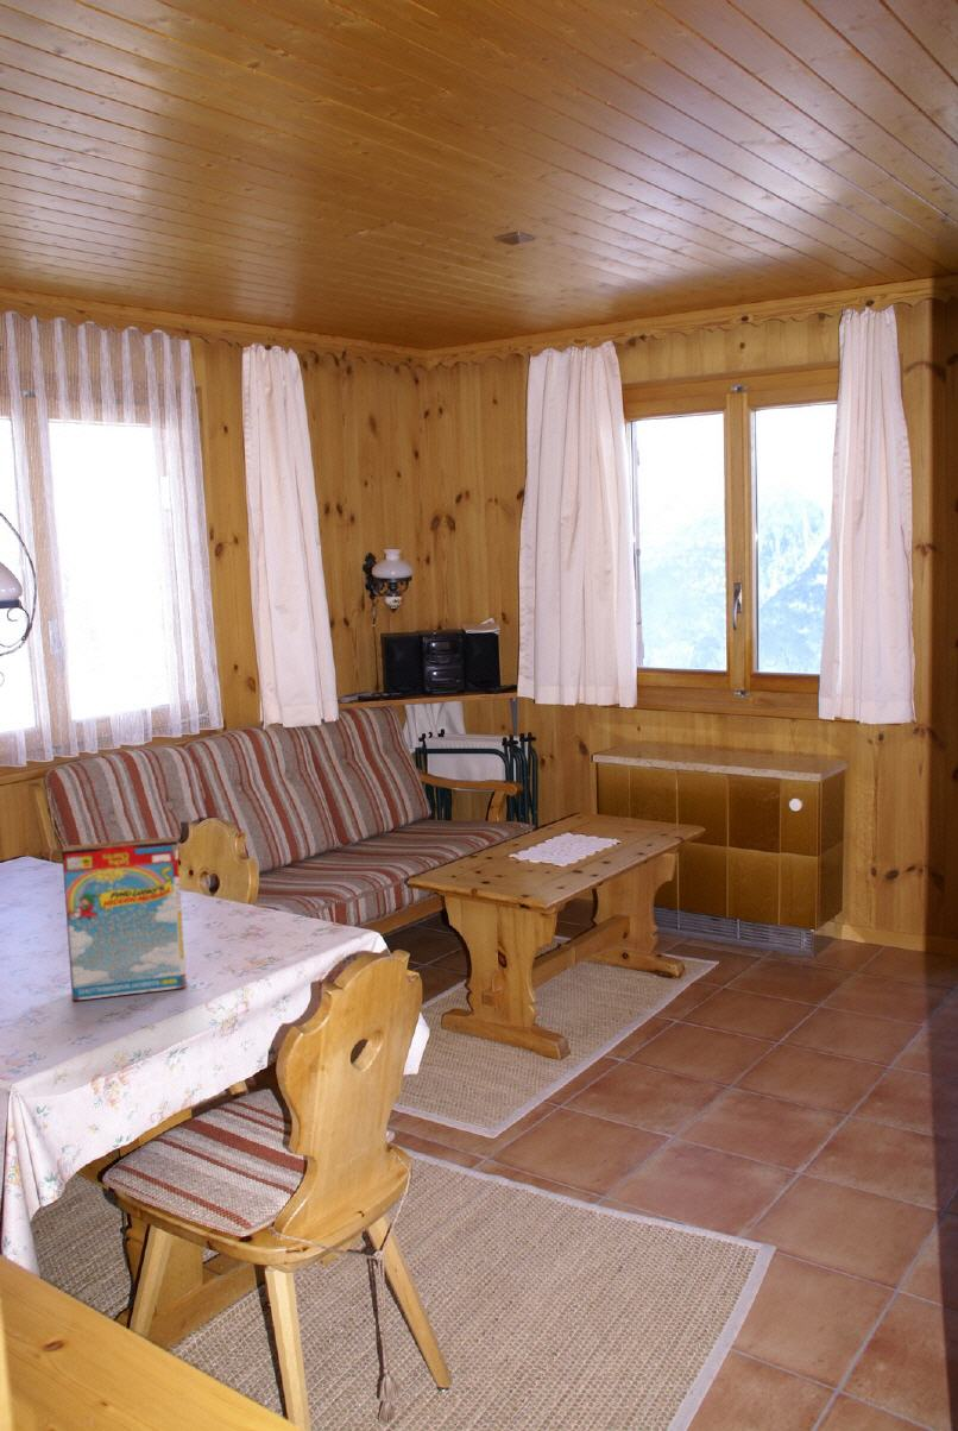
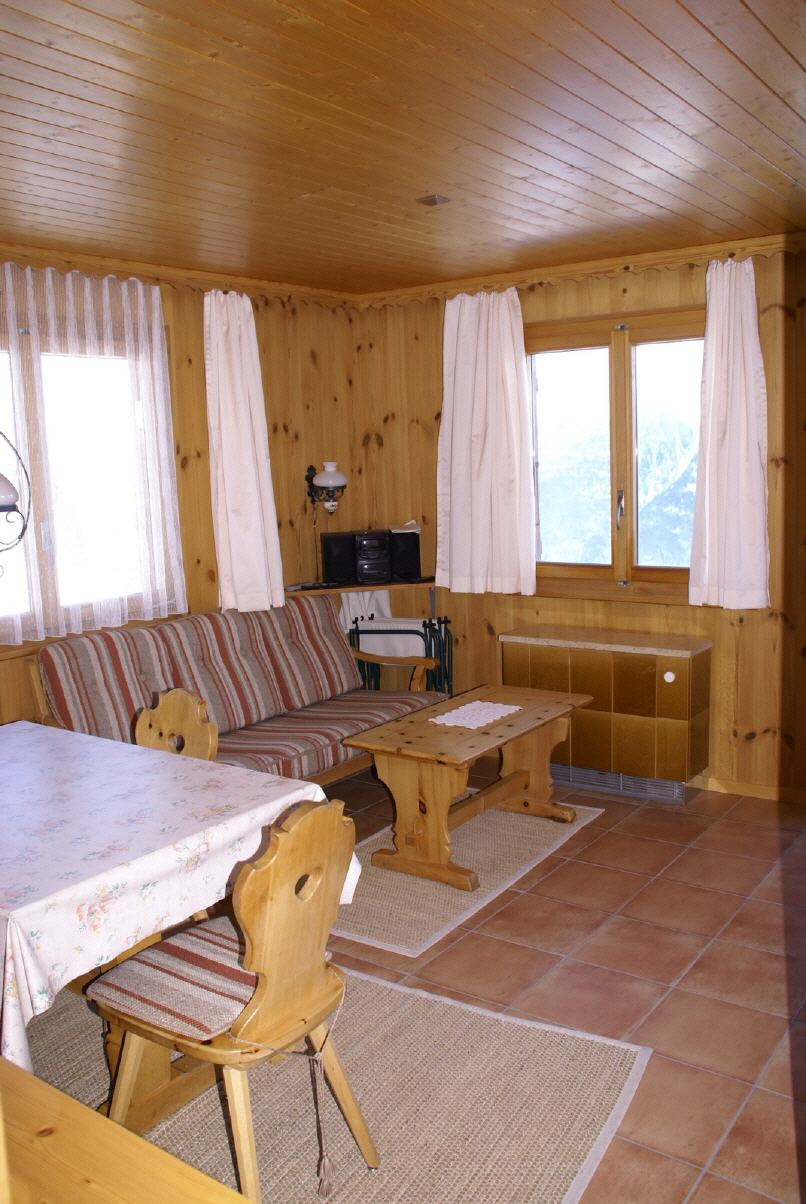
- cereal box (125, 916)
